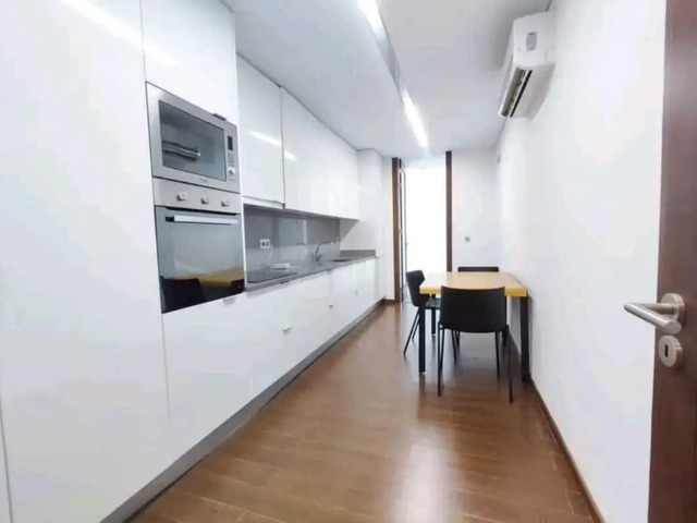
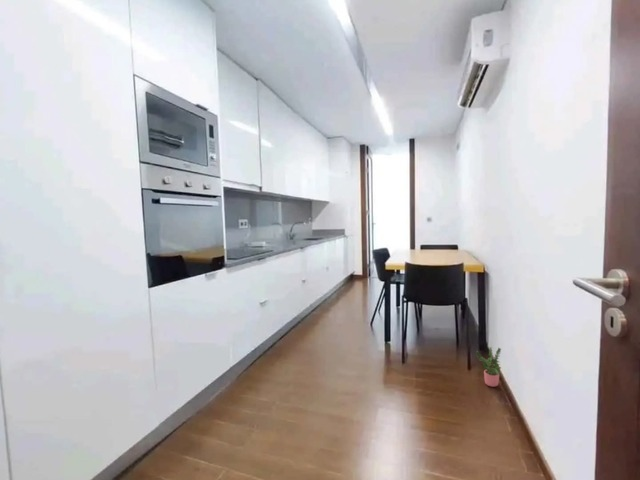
+ potted plant (488, 367)
